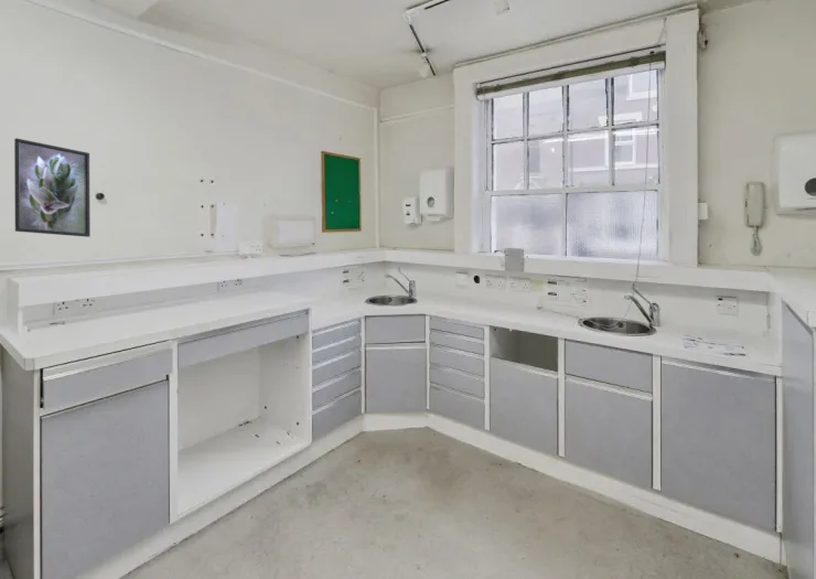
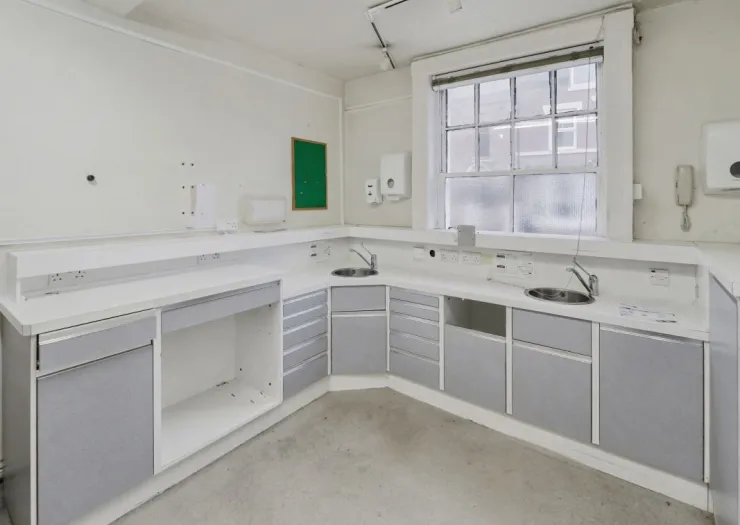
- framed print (54, 190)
